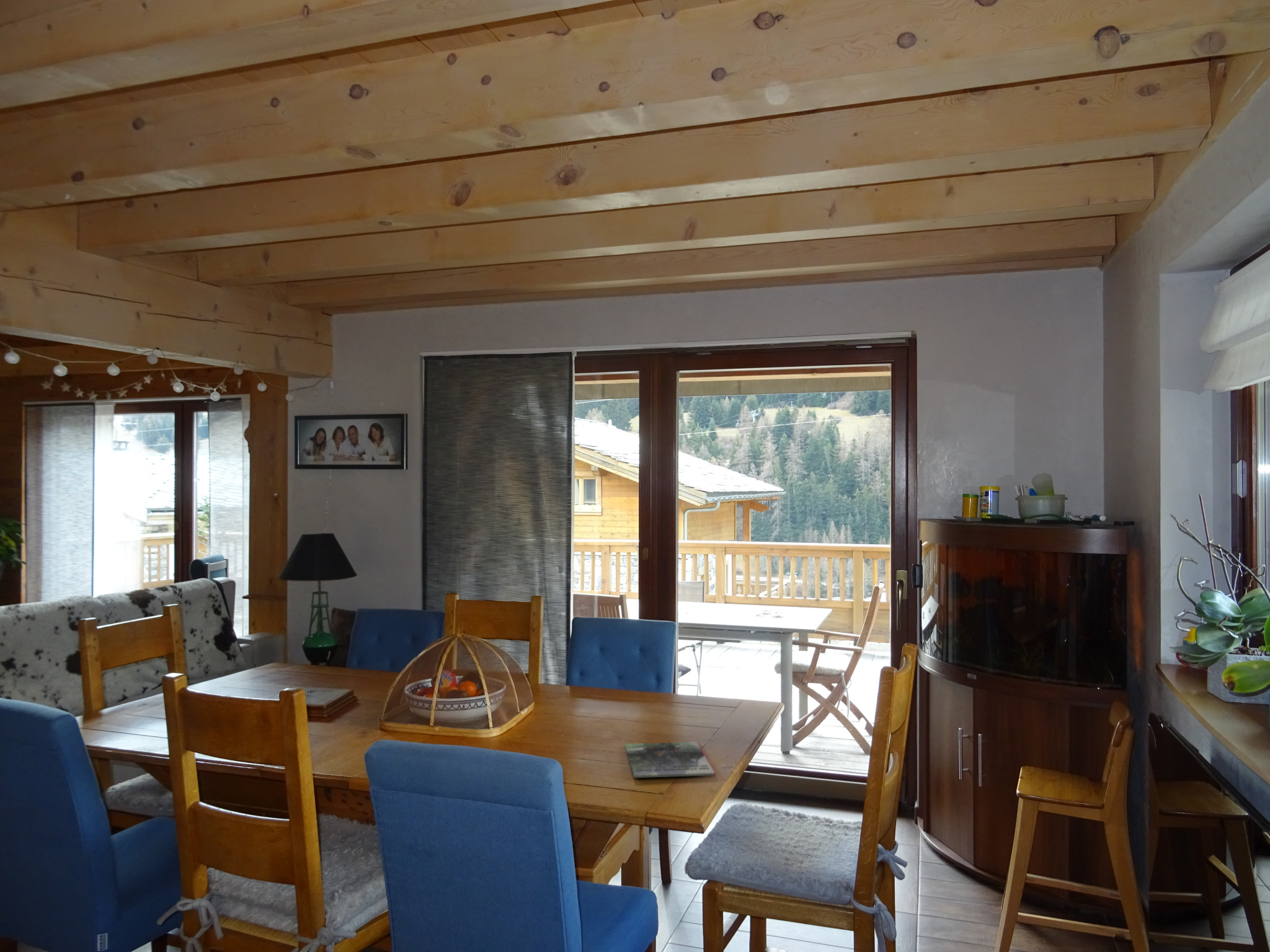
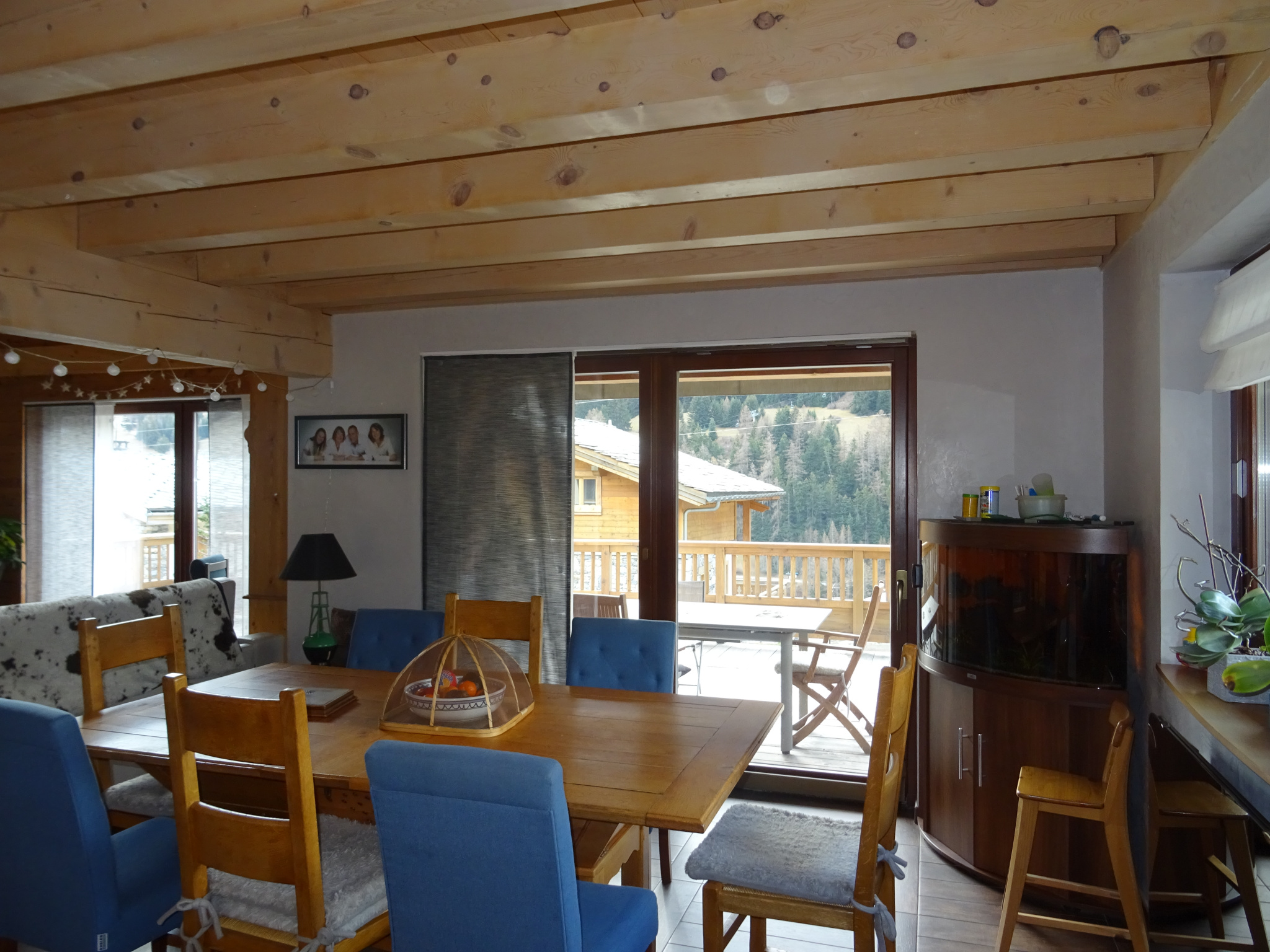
- magazine (667, 759)
